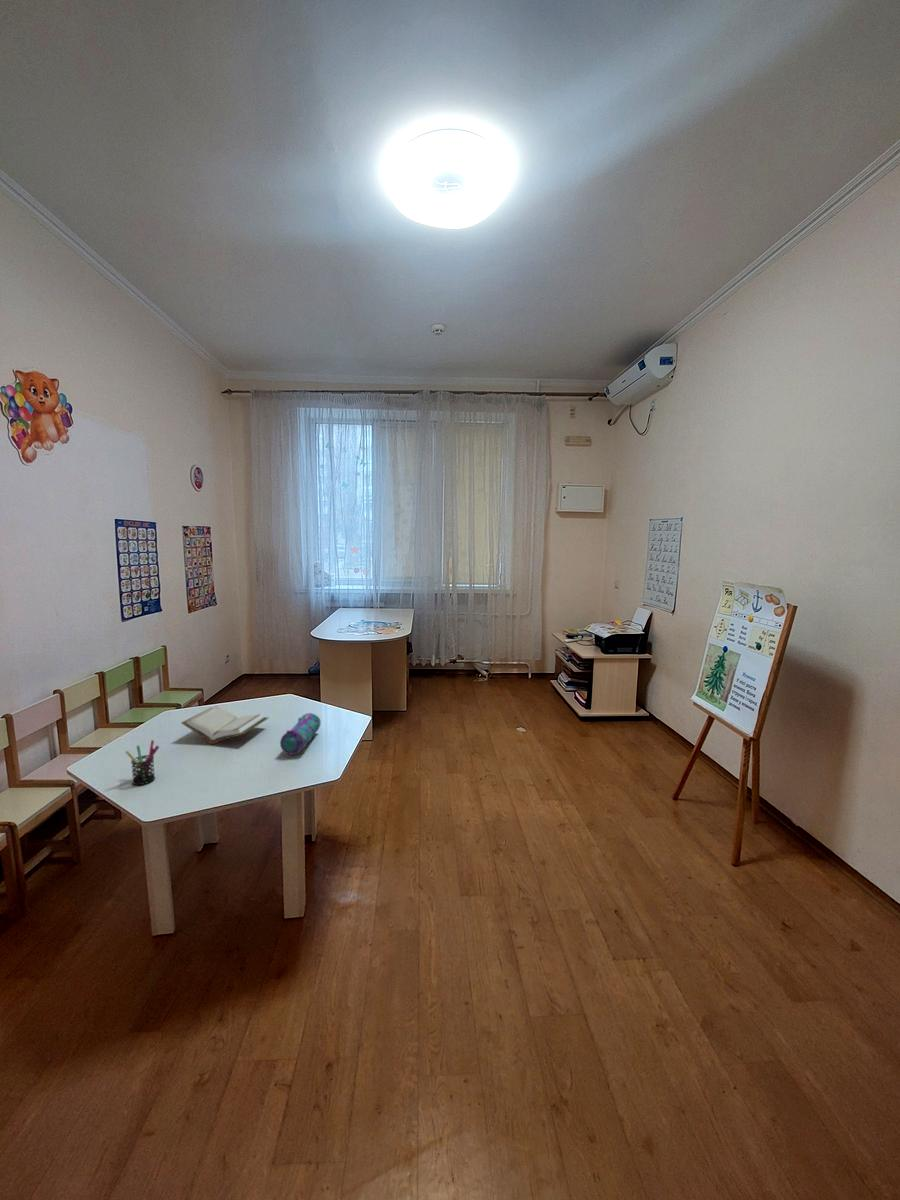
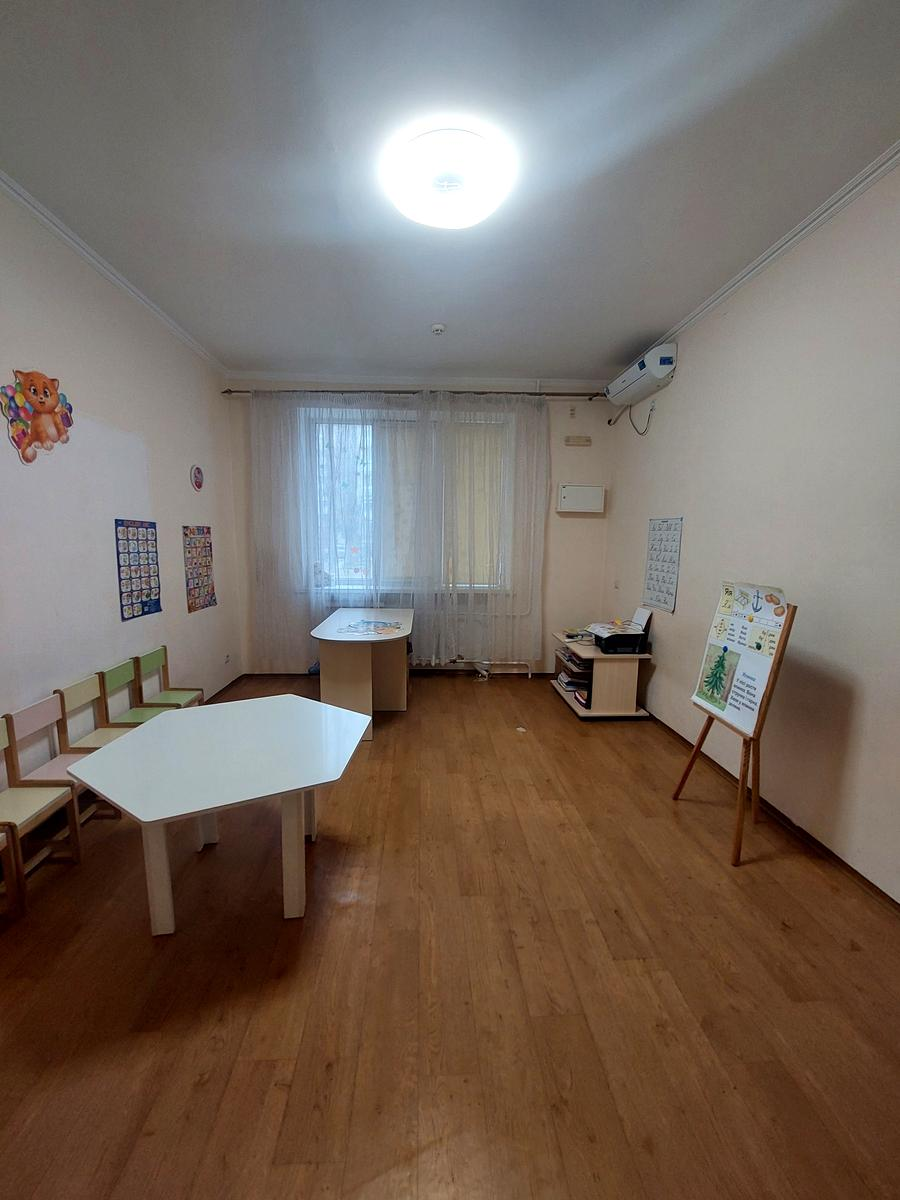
- book (227, 724)
- pen holder (143, 761)
- pencil case (301, 732)
